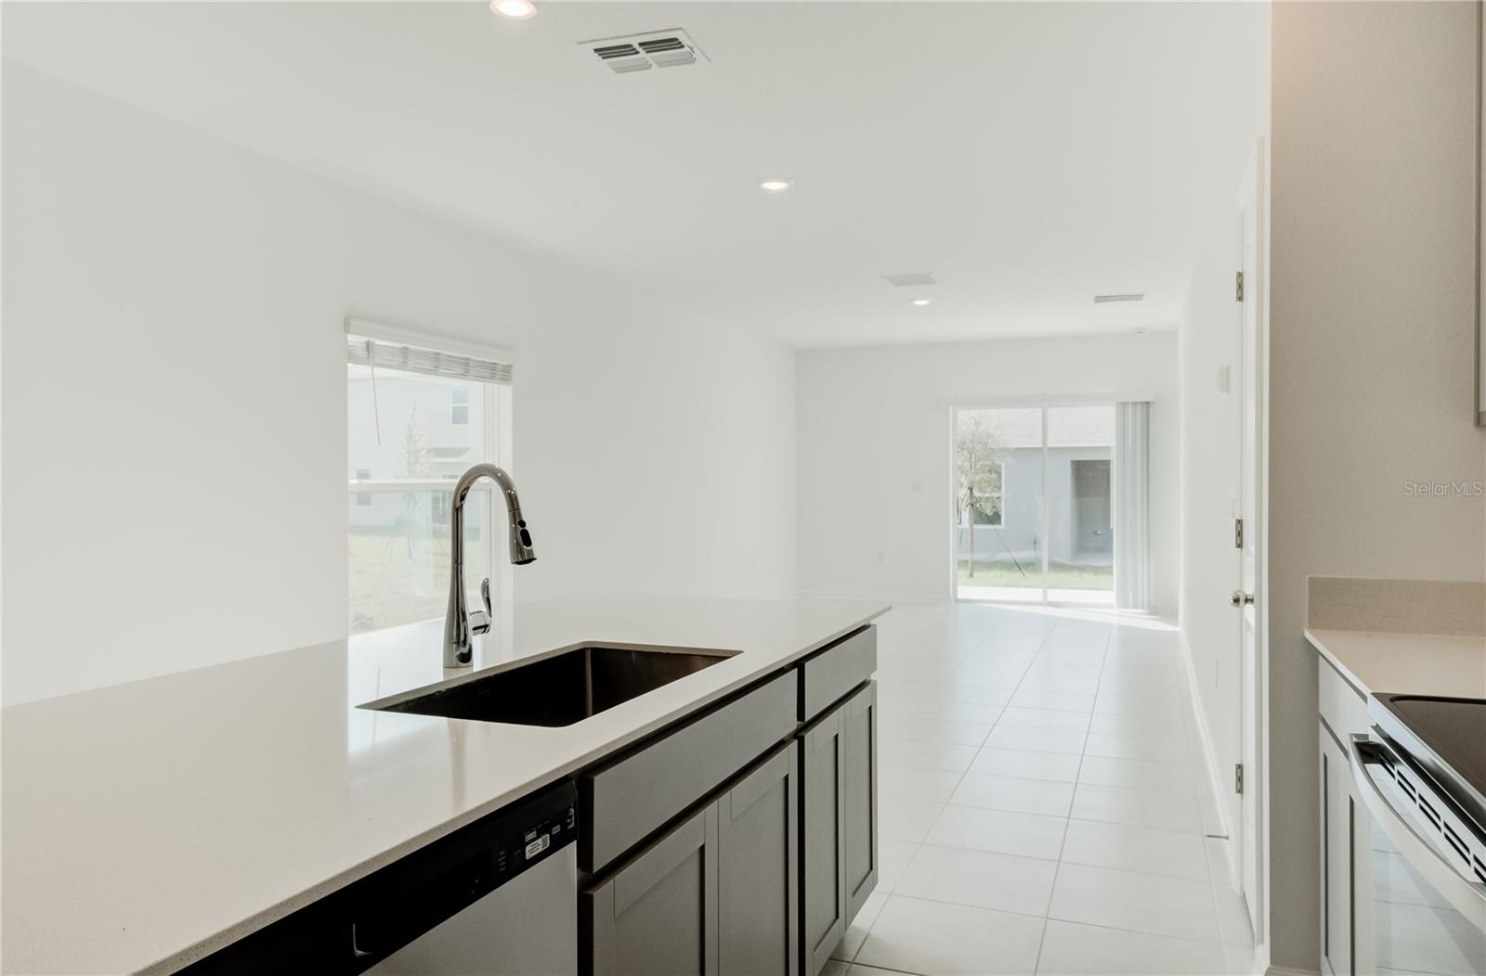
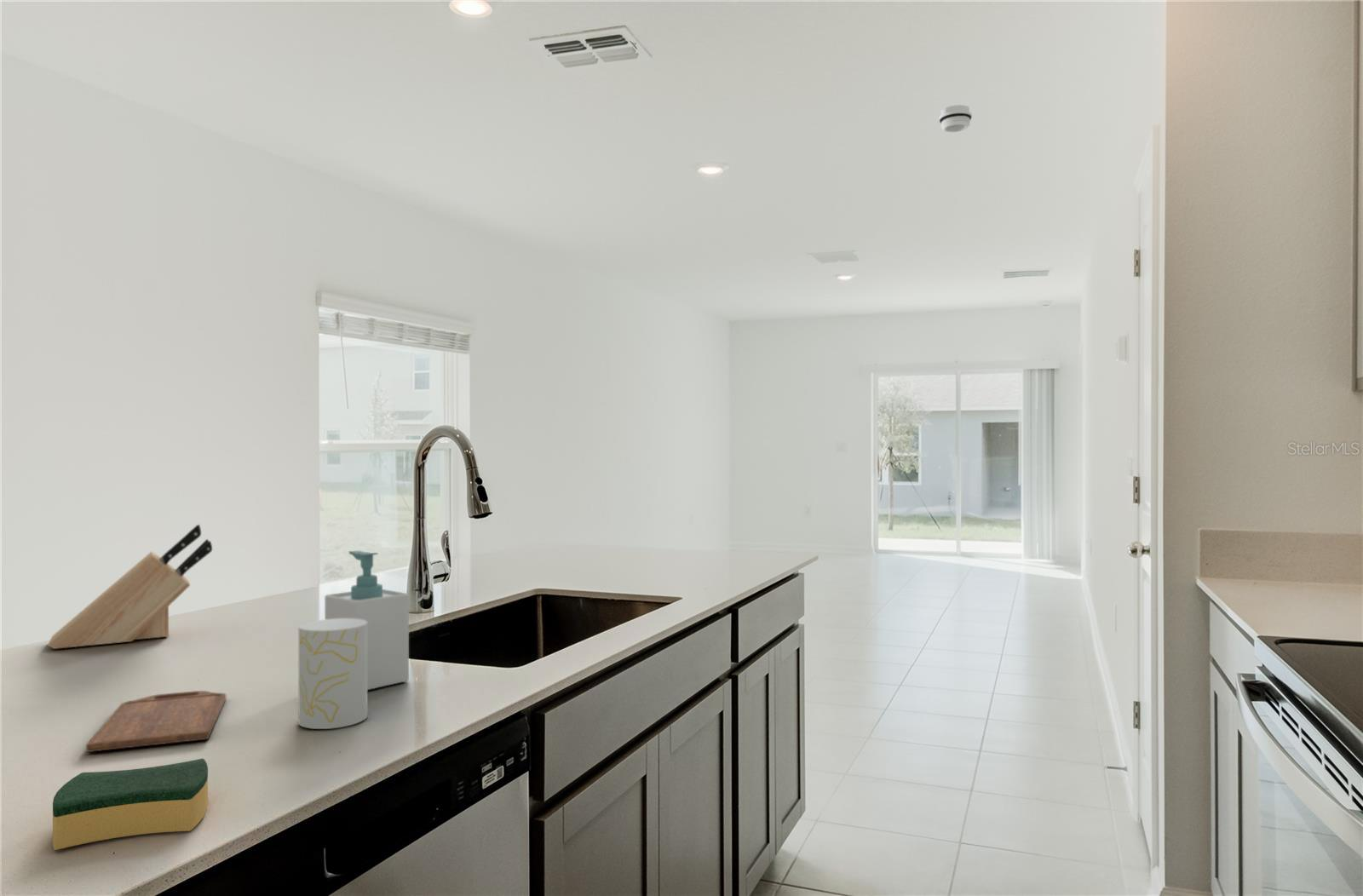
+ knife block (134, 582)
+ soap bottle (366, 617)
+ cup (333, 671)
+ smoke detector (955, 118)
+ cutting board (164, 716)
+ sponge (134, 801)
